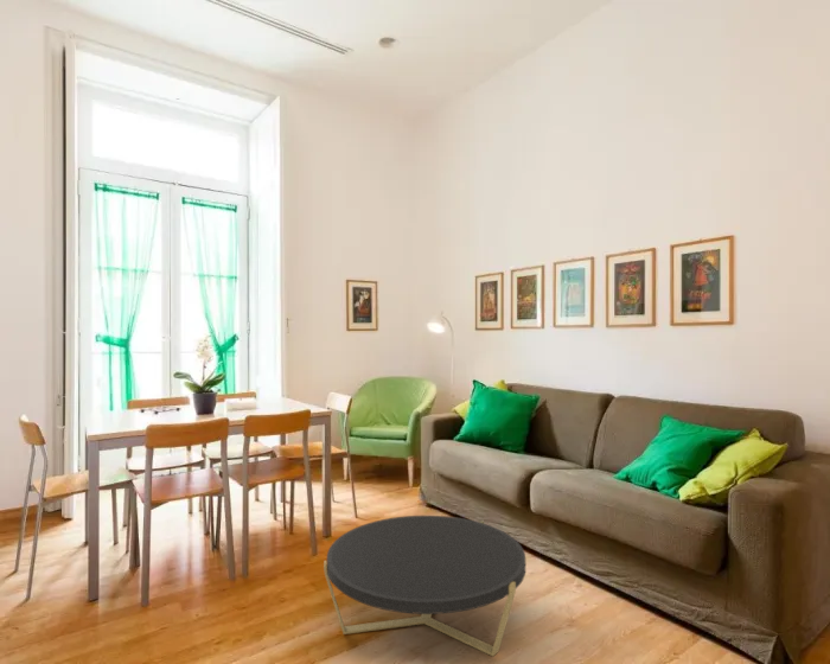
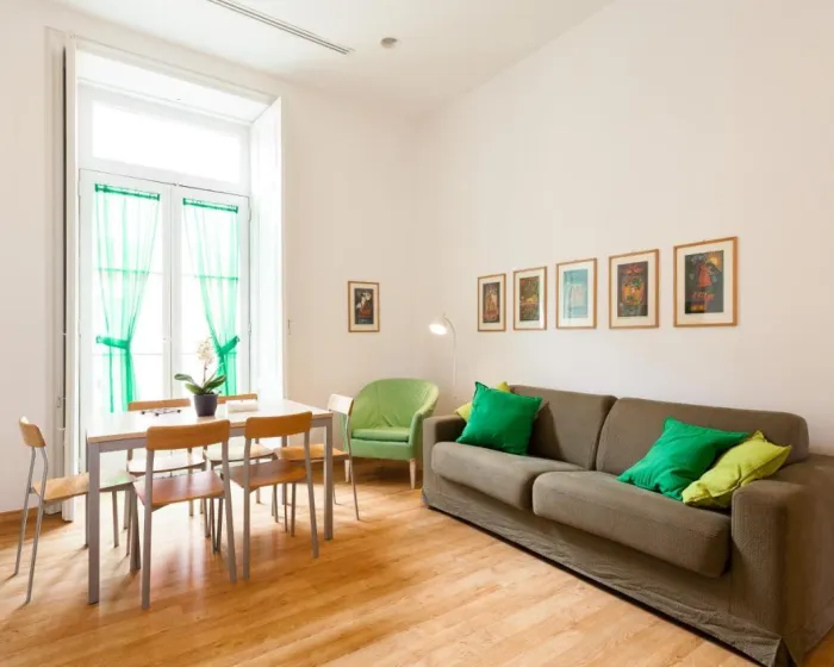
- coffee table (426, 585)
